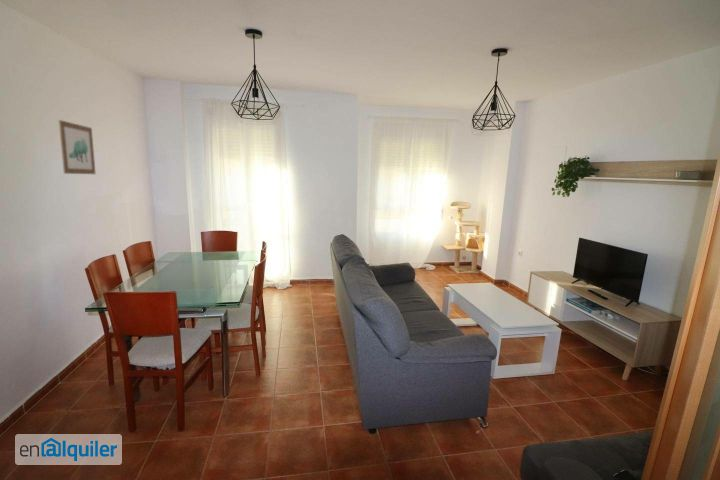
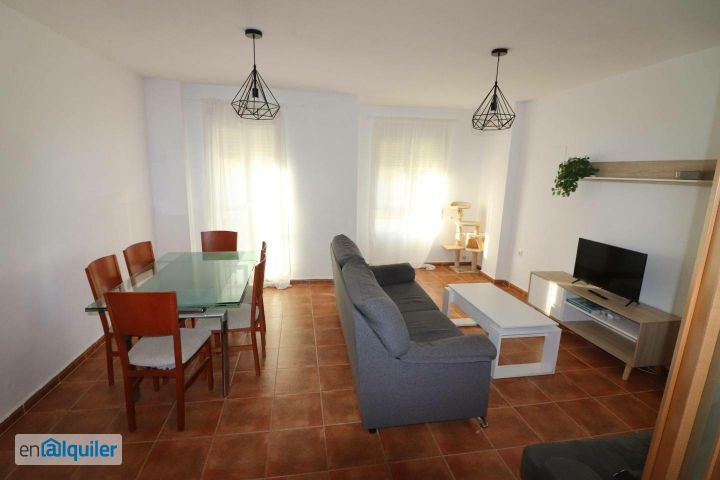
- wall art (78, 149)
